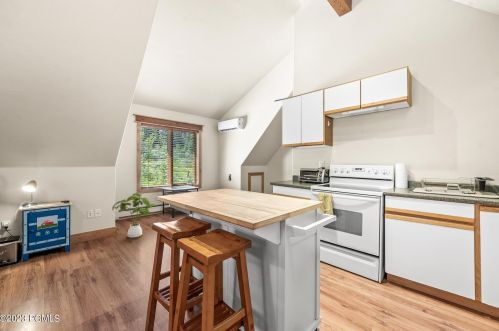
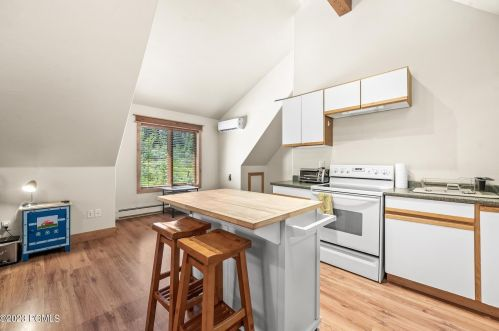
- house plant (139, 214)
